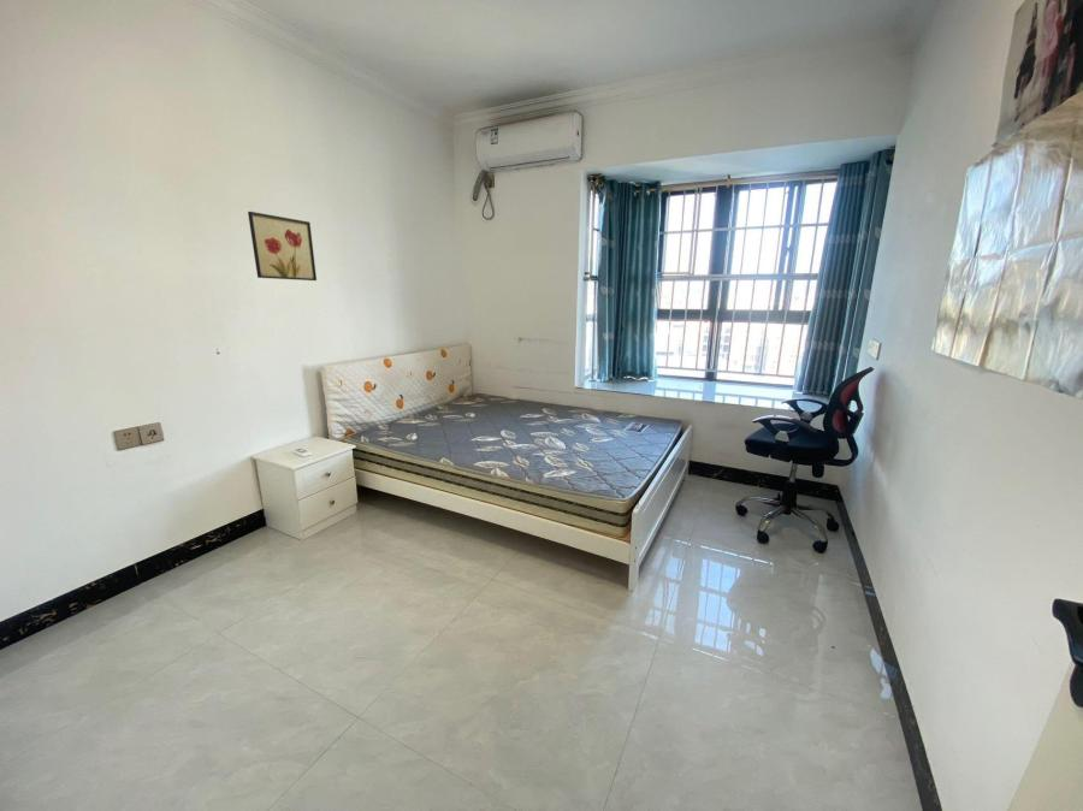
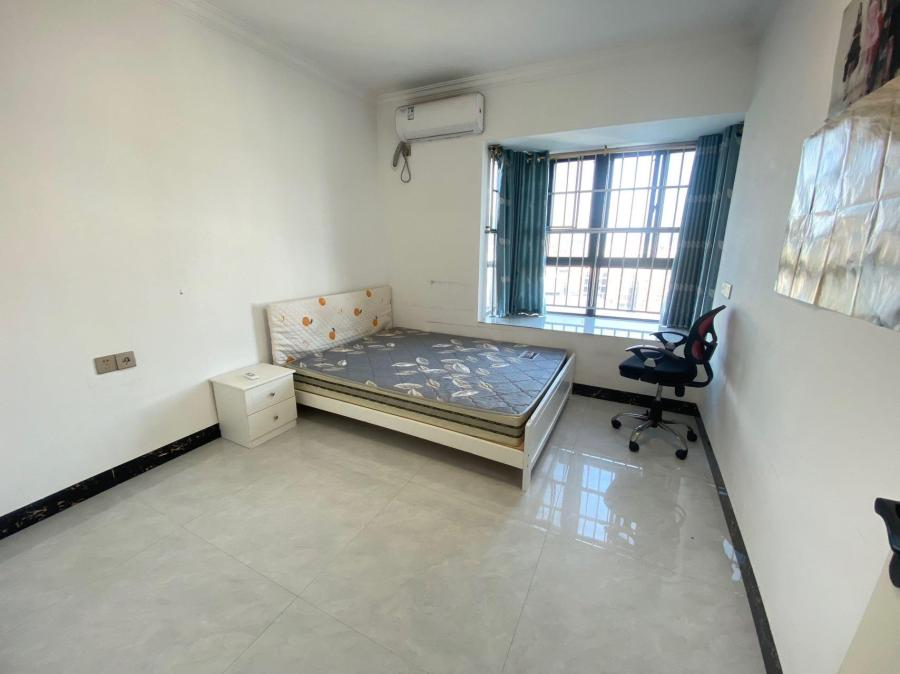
- wall art (284, 248)
